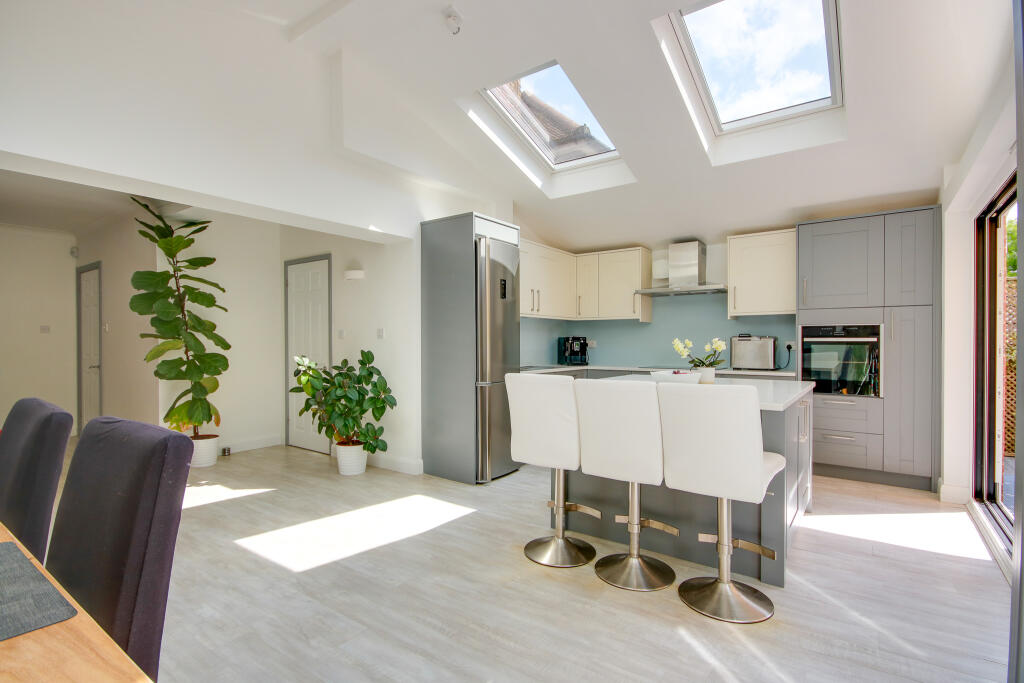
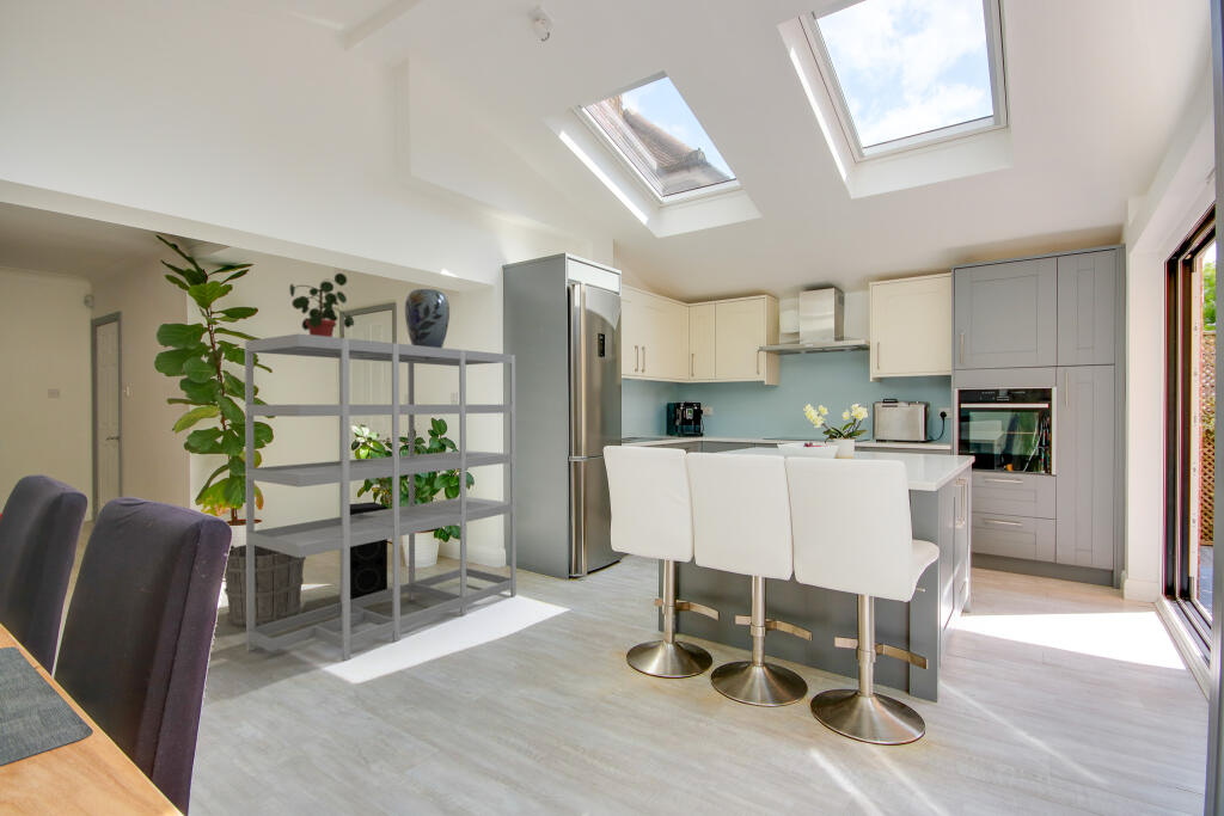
+ shelving unit (398, 484)
+ potted plant (324, 306)
+ speaker (365, 550)
+ bucket (267, 578)
+ vase (427, 320)
